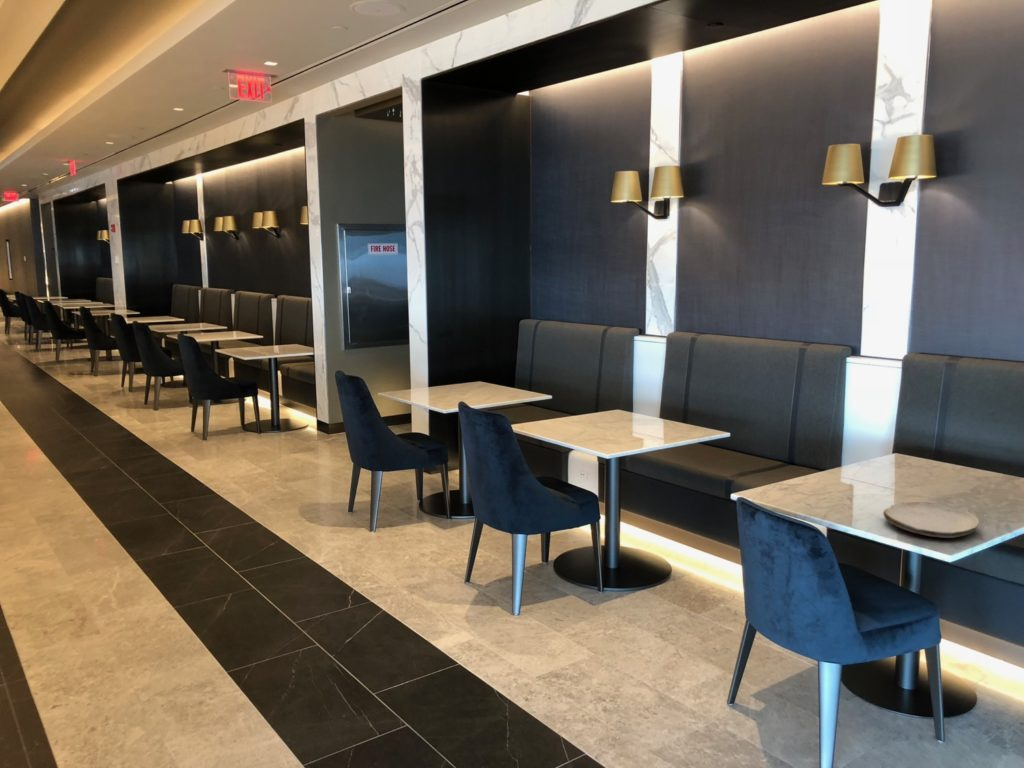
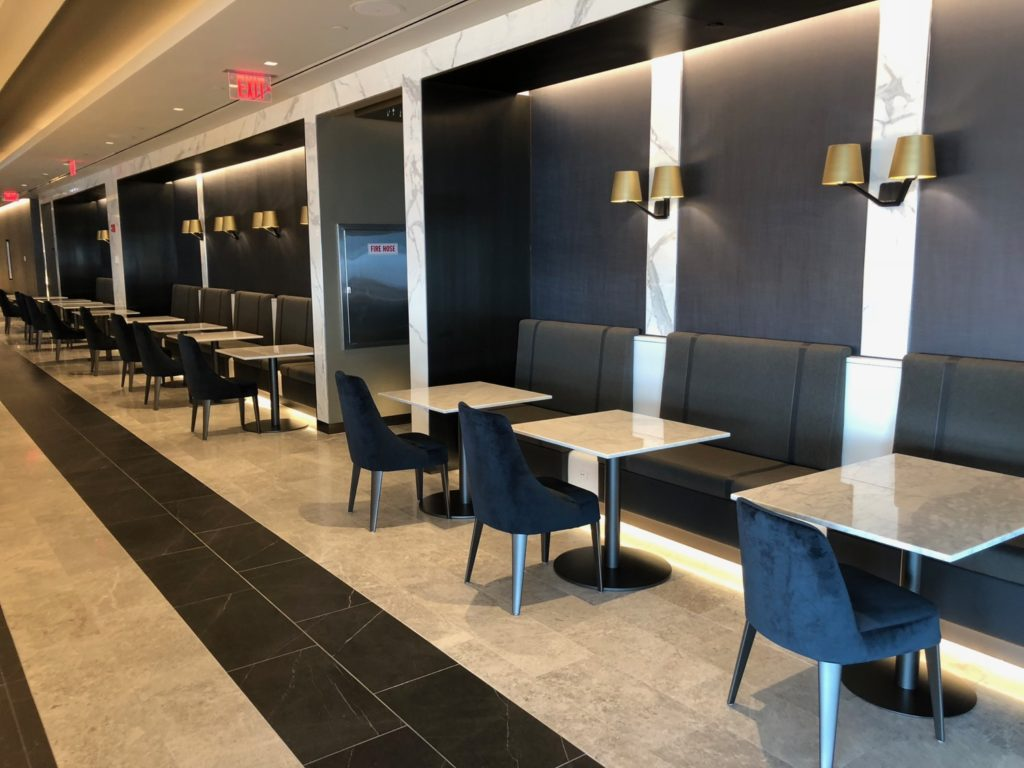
- plate (930, 519)
